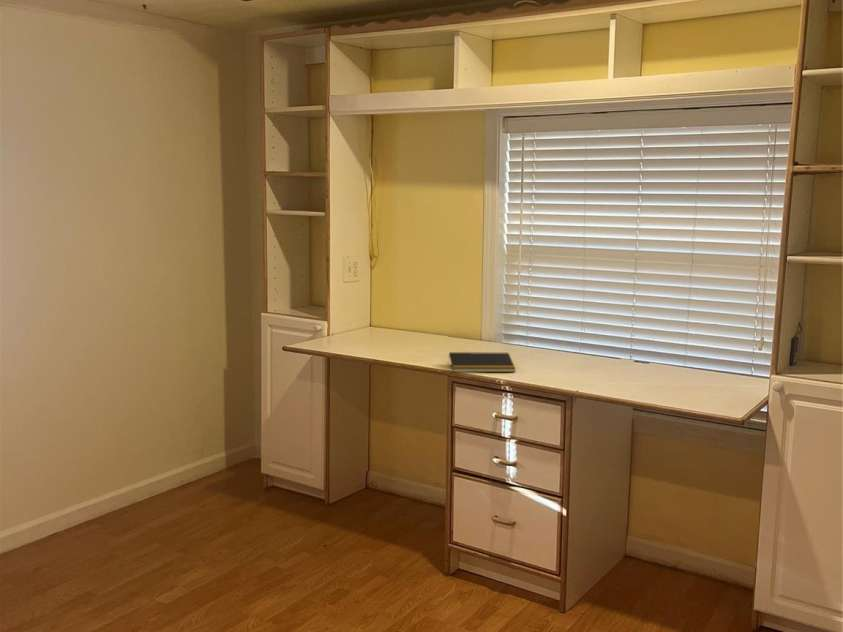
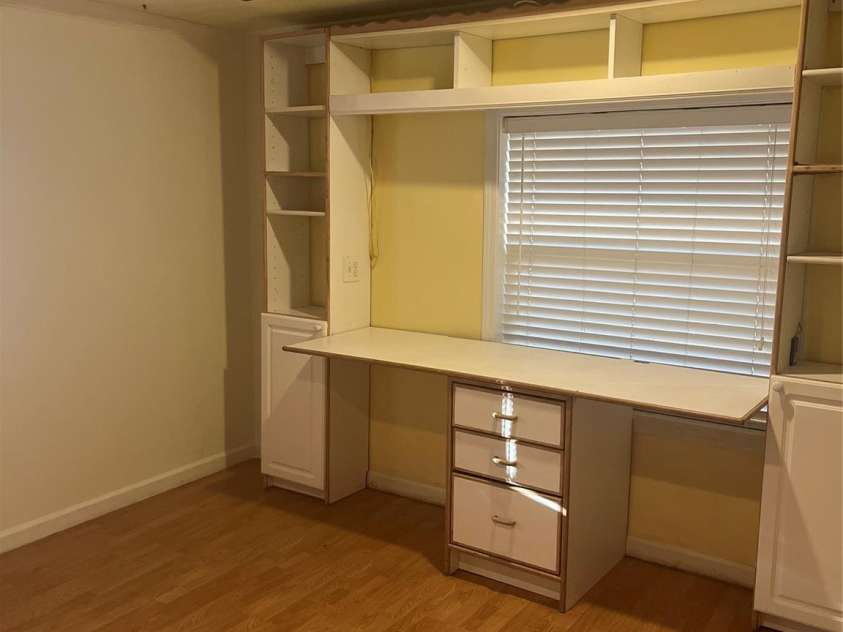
- notepad (481, 361)
